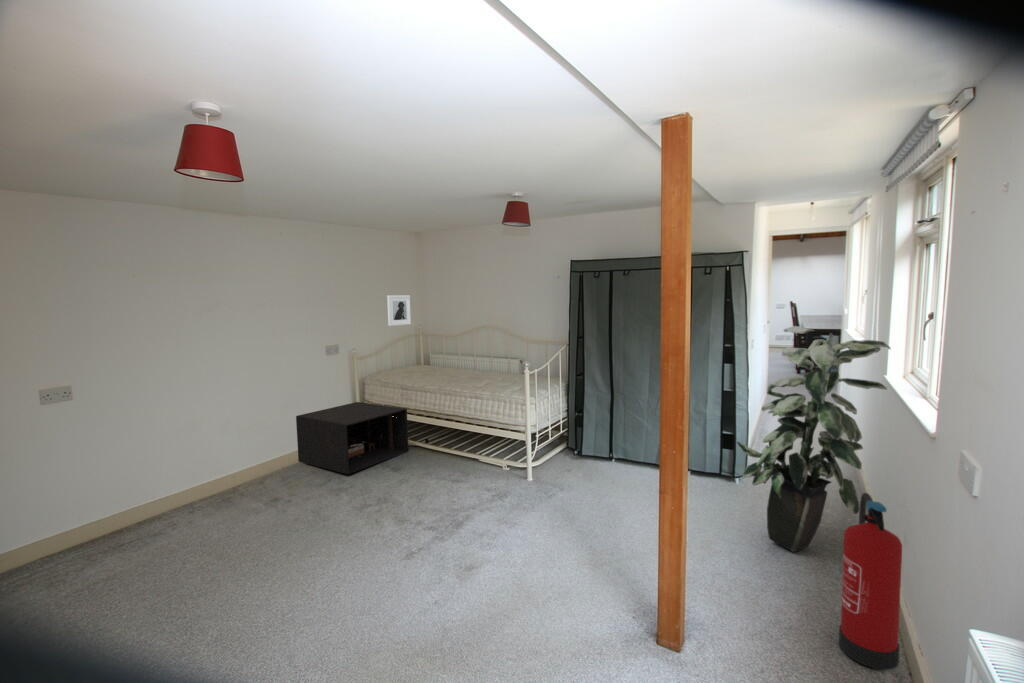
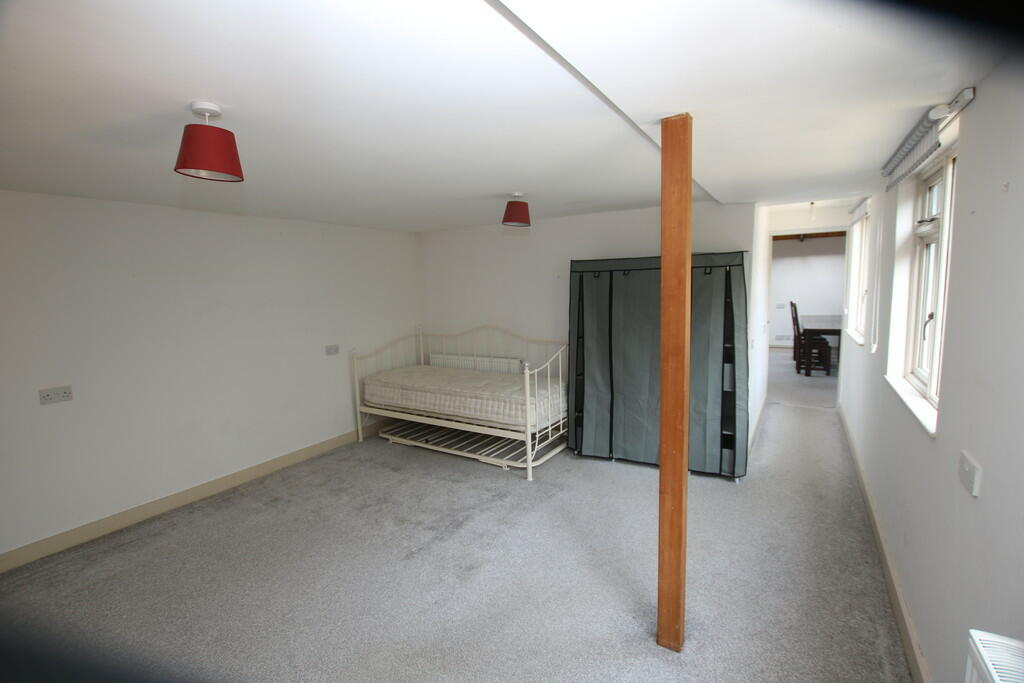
- indoor plant (807, 439)
- fire extinguisher (869, 565)
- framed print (399, 310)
- nightstand (353, 434)
